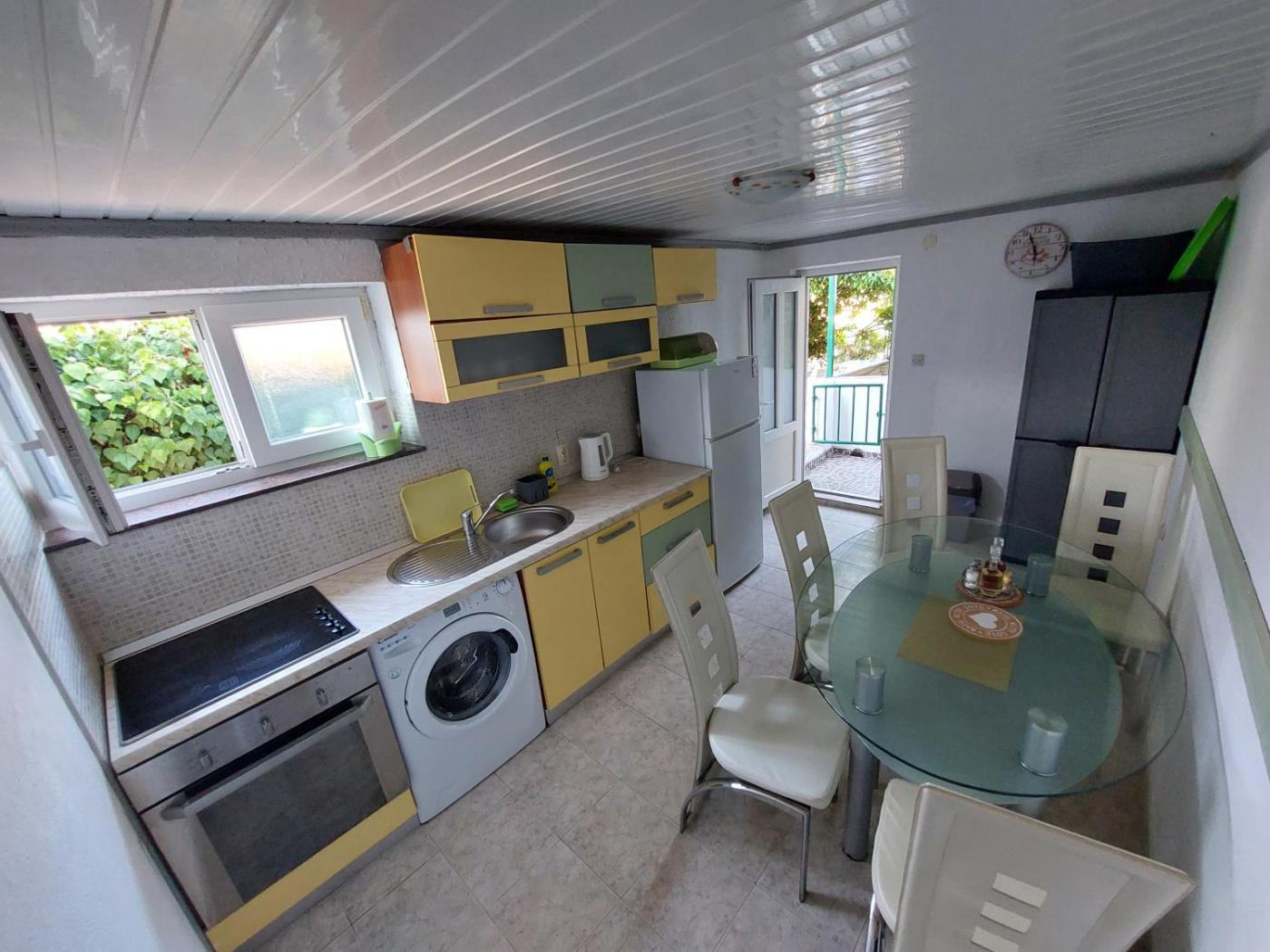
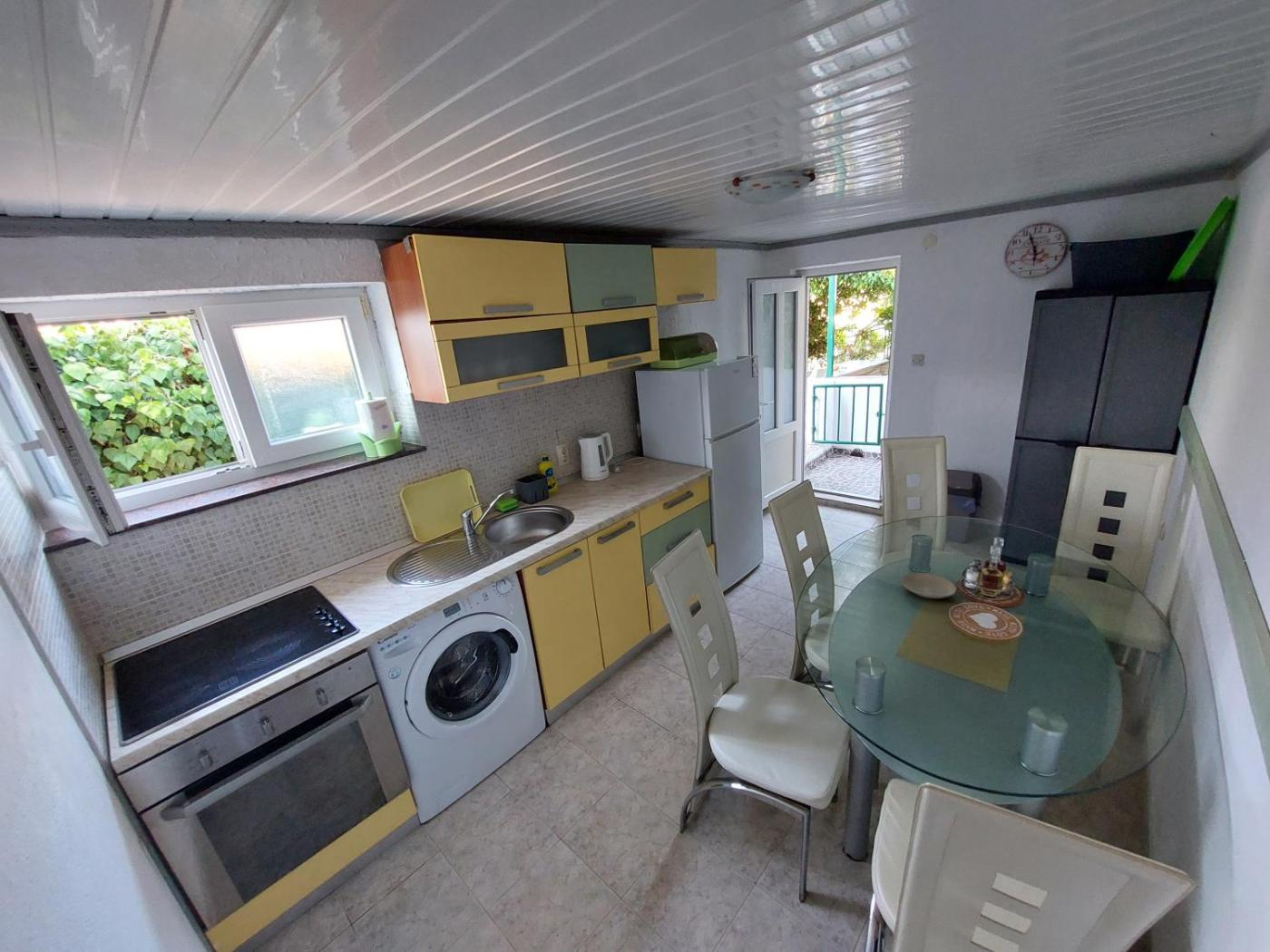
+ plate (927, 587)
